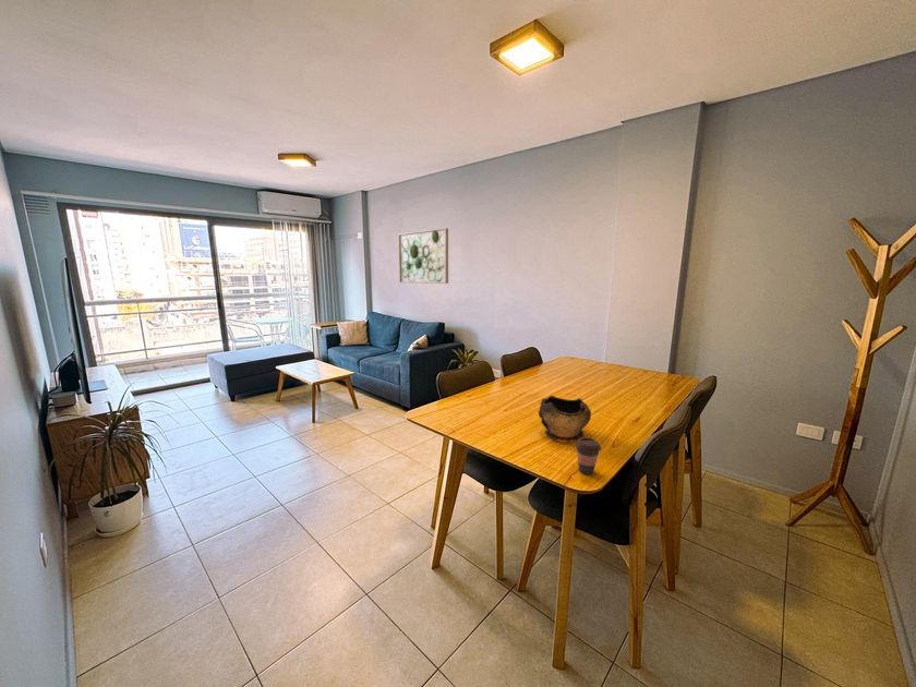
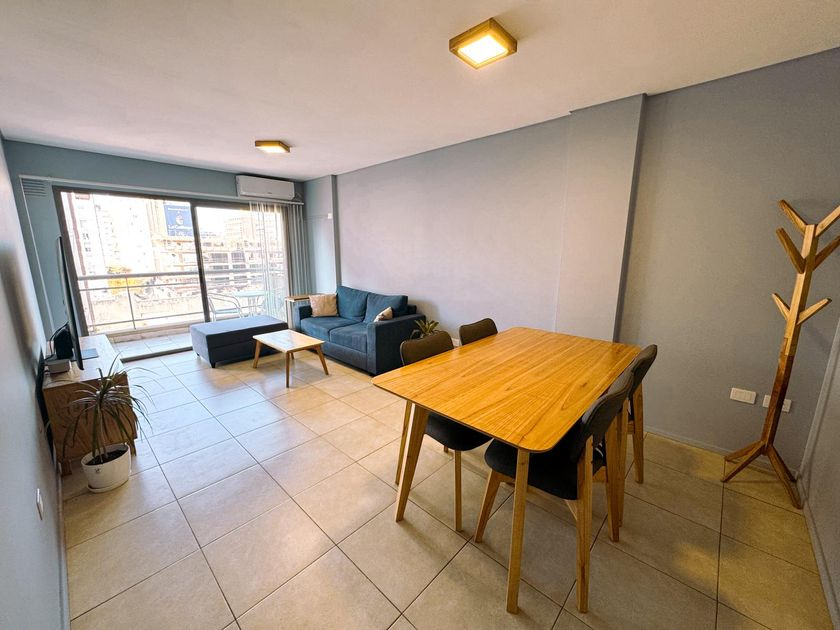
- coffee cup (587, 456)
- wall art (421, 257)
- decorative bowl (564, 414)
